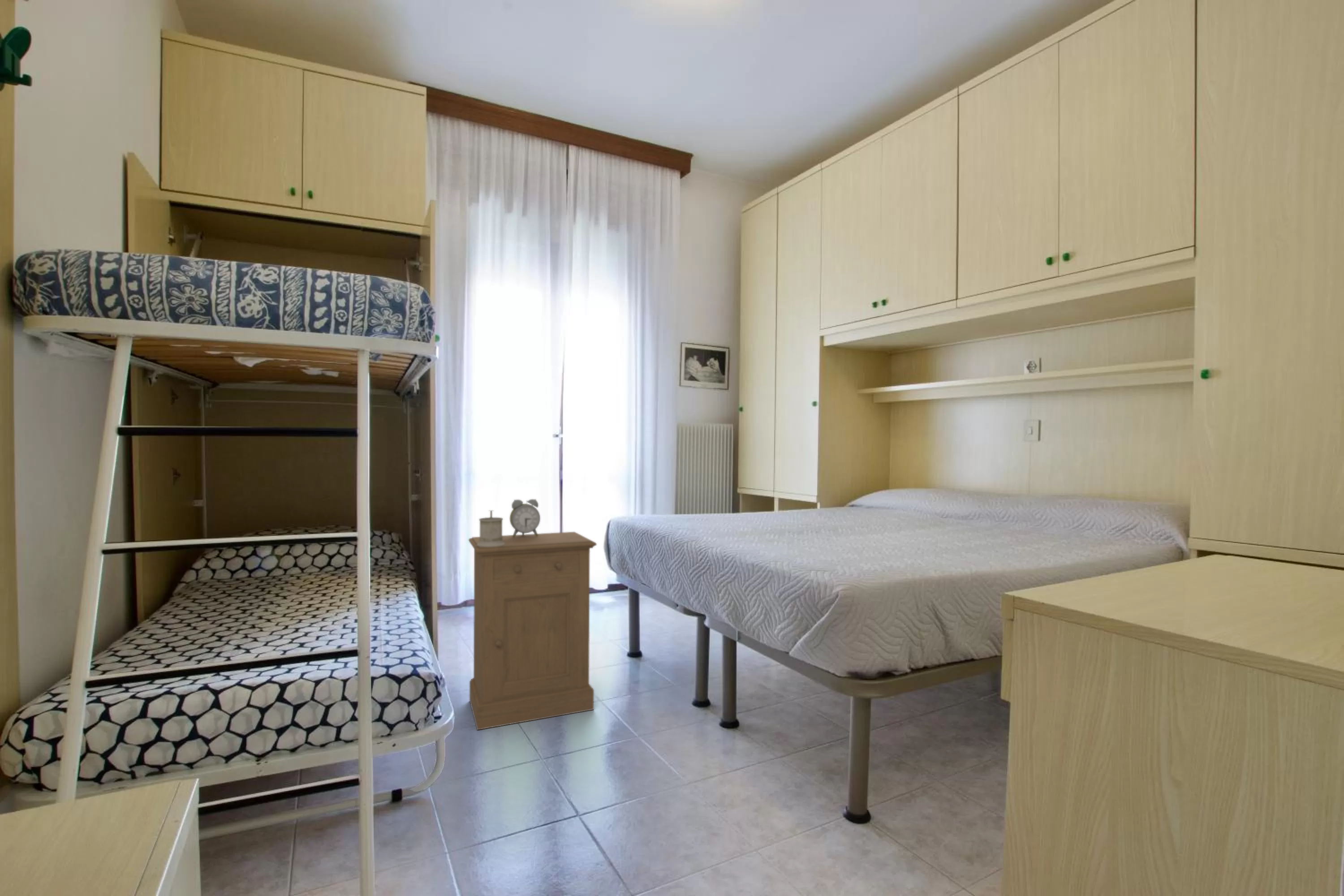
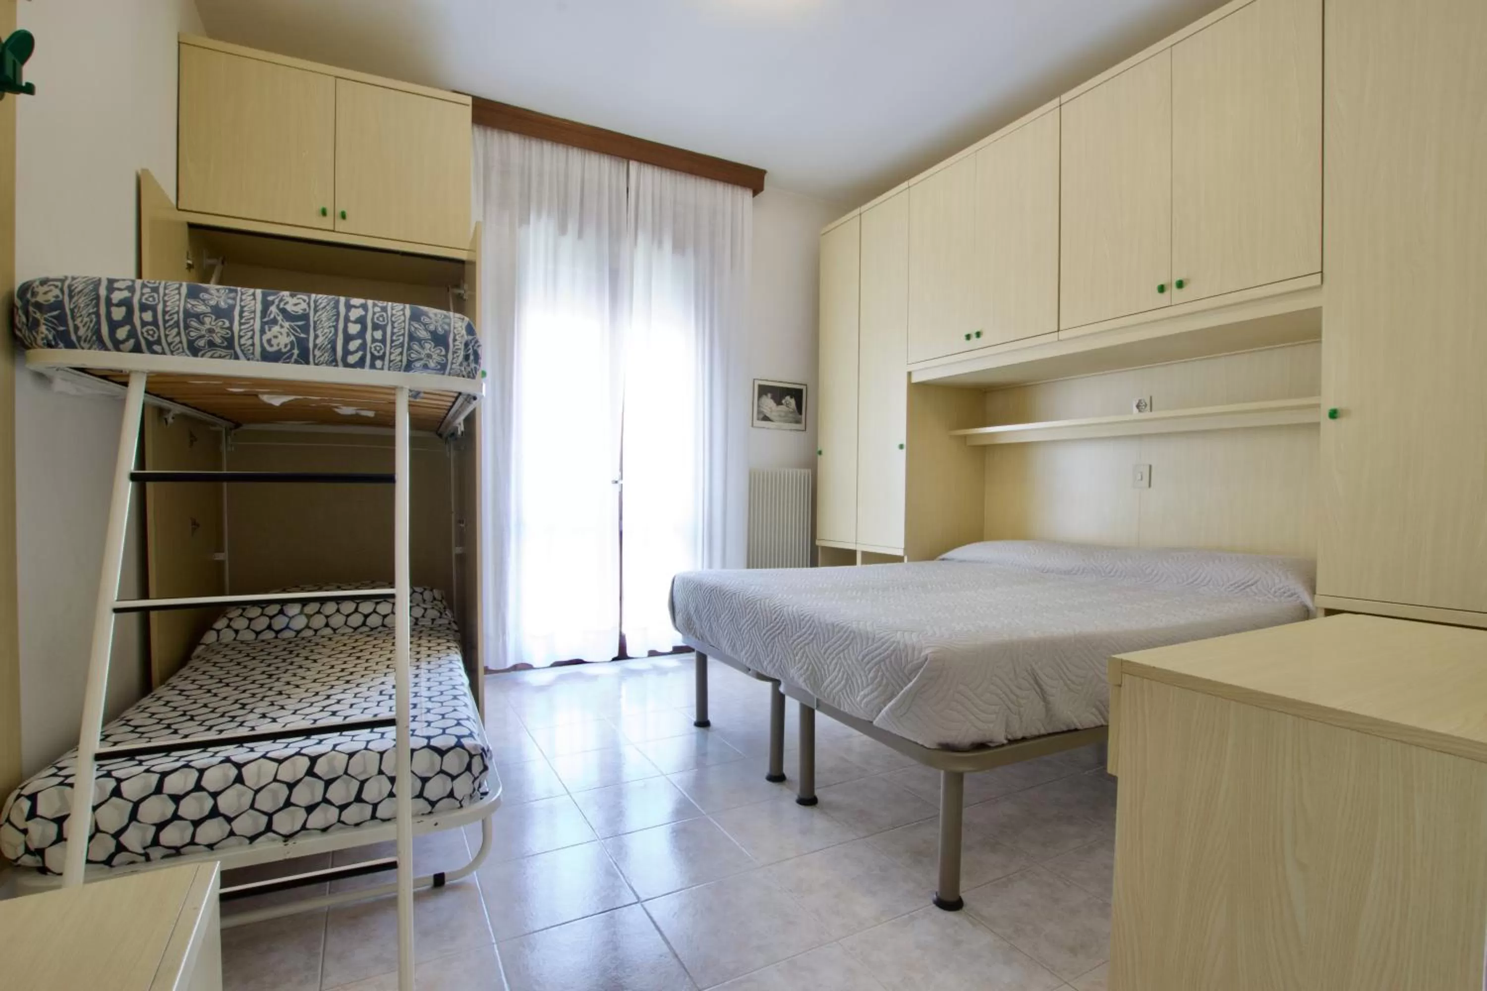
- mug (491, 527)
- alarm clock (525, 517)
- cabinet (531, 622)
